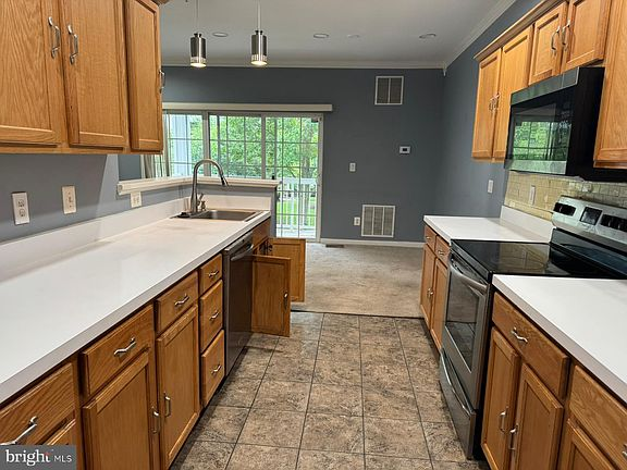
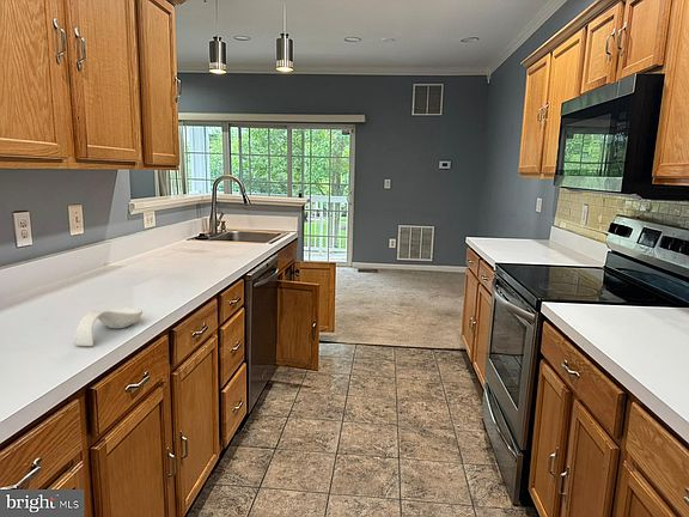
+ spoon rest (108, 318)
